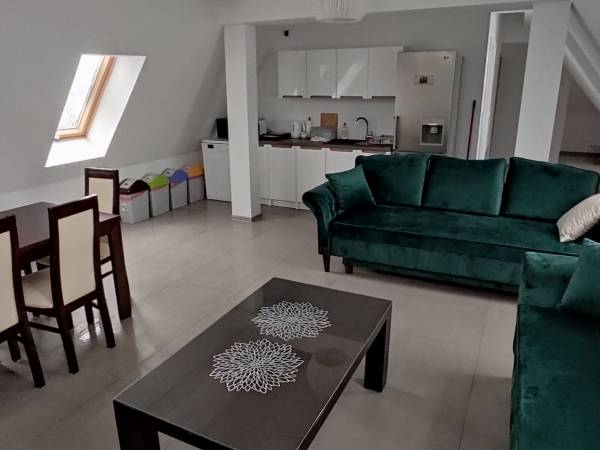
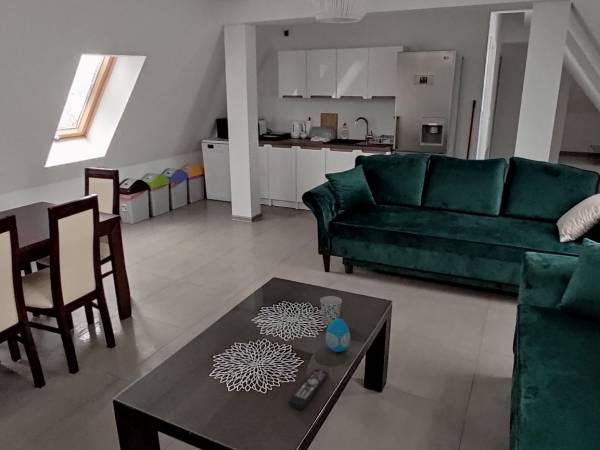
+ cup (330, 311)
+ decorative egg (337, 334)
+ remote control (309, 388)
